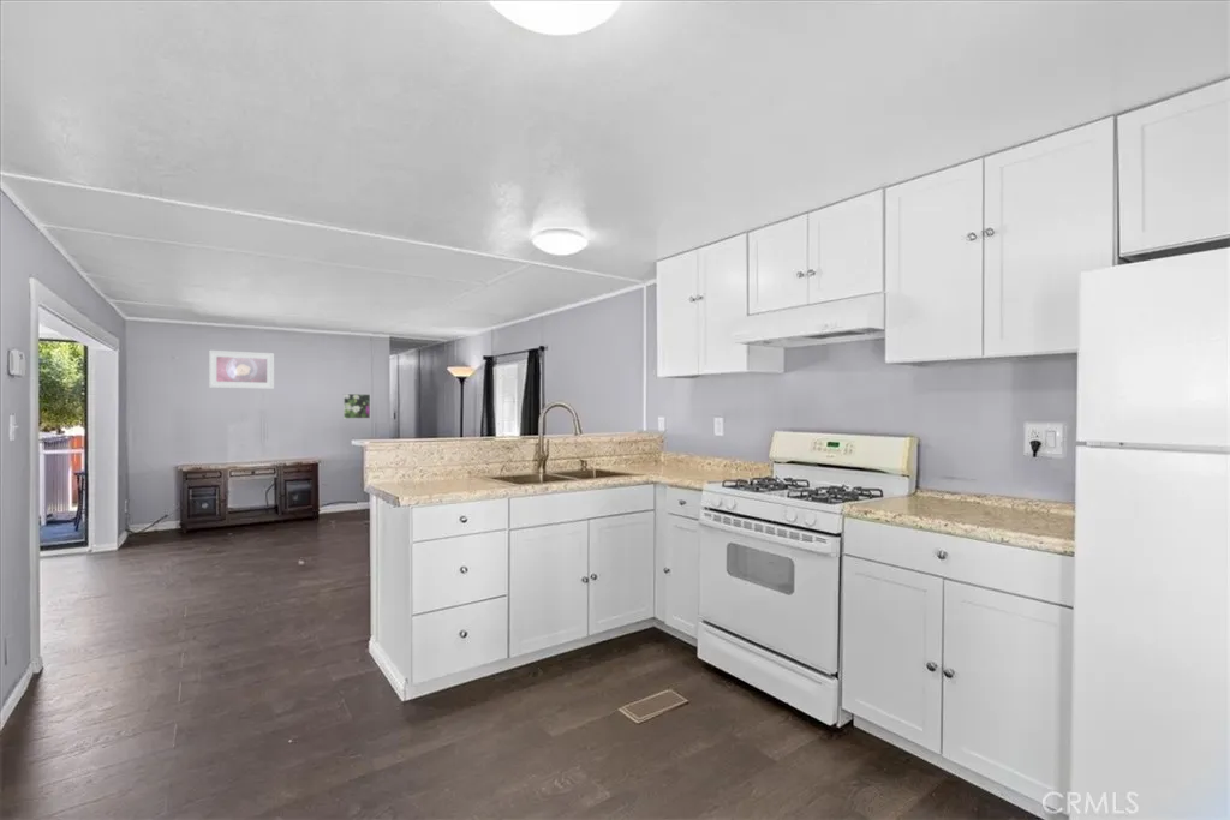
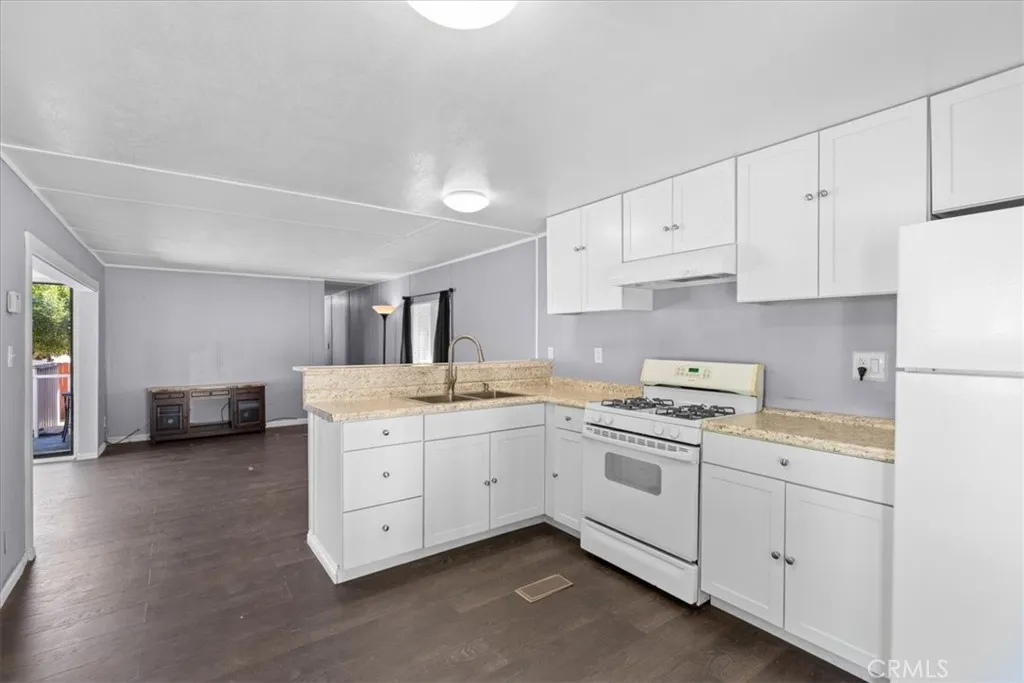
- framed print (357, 406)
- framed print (241, 370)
